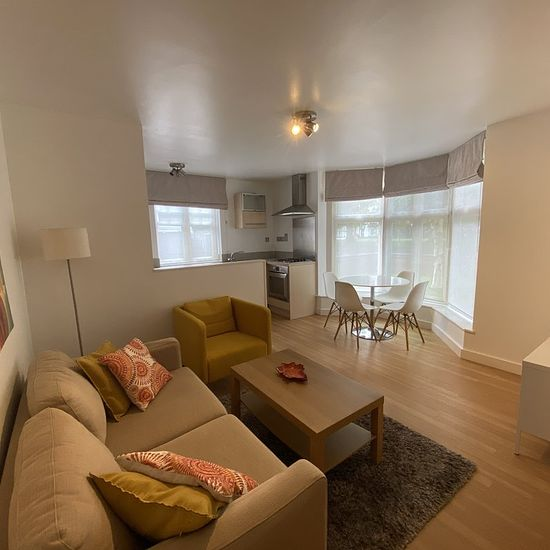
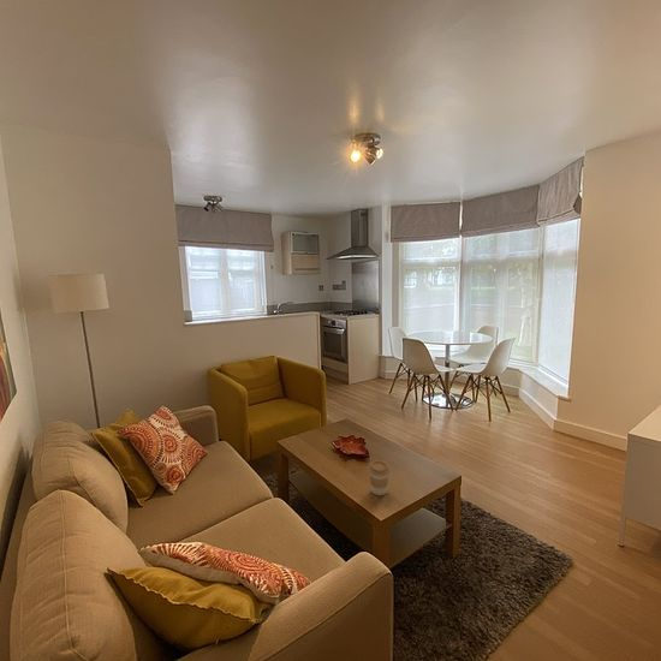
+ coffee cup (379, 477)
